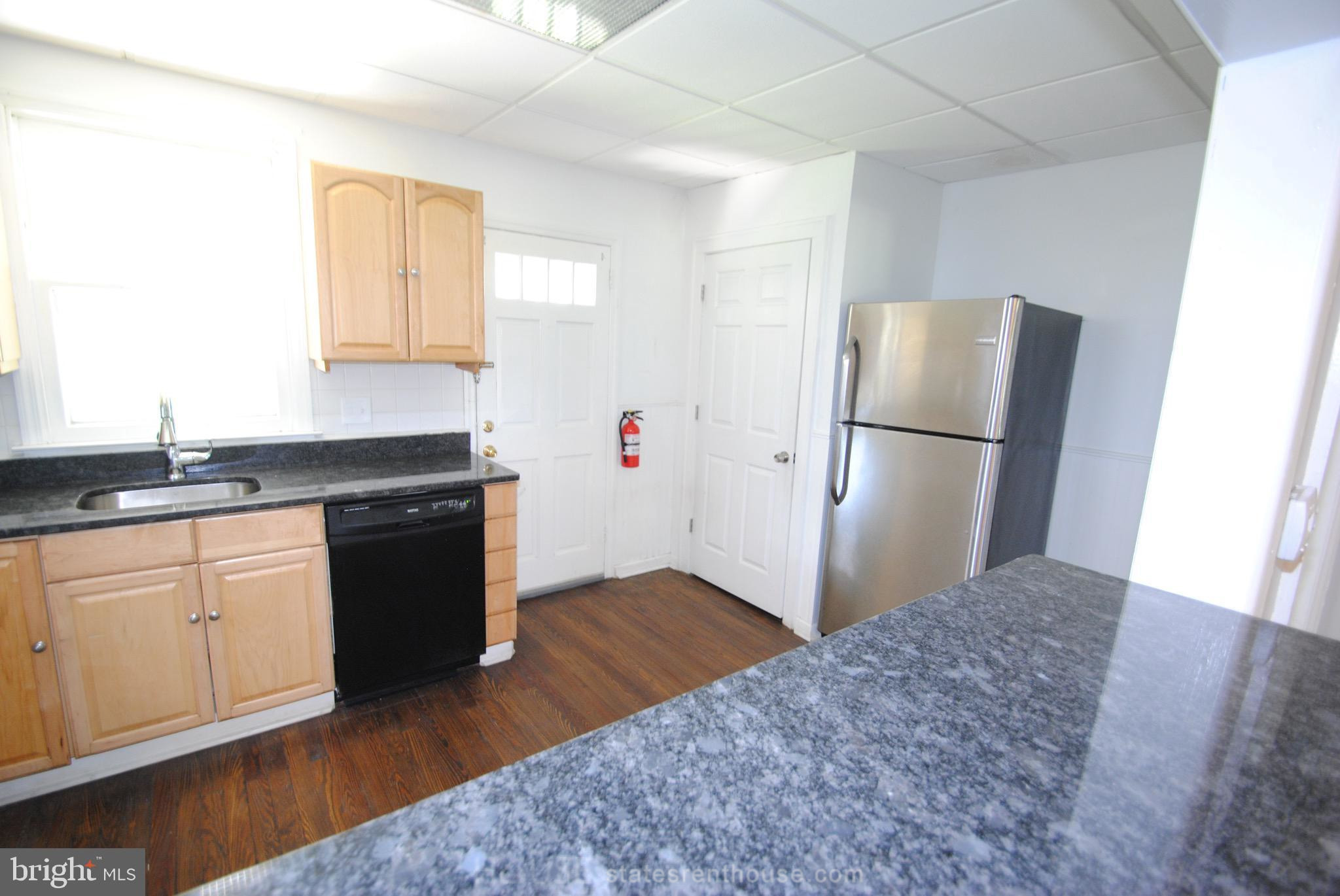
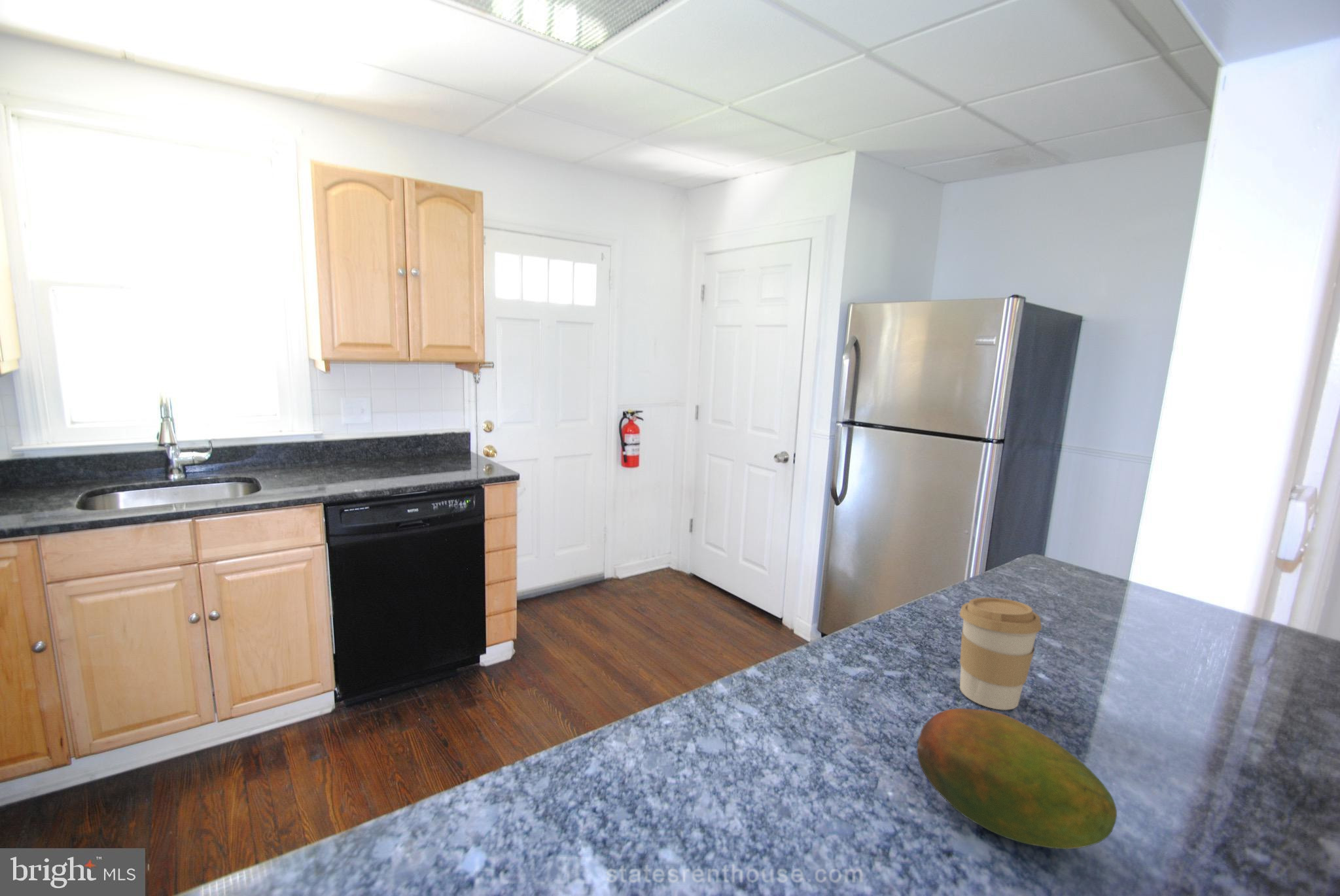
+ coffee cup (995, 649)
+ fruit (1007, 774)
